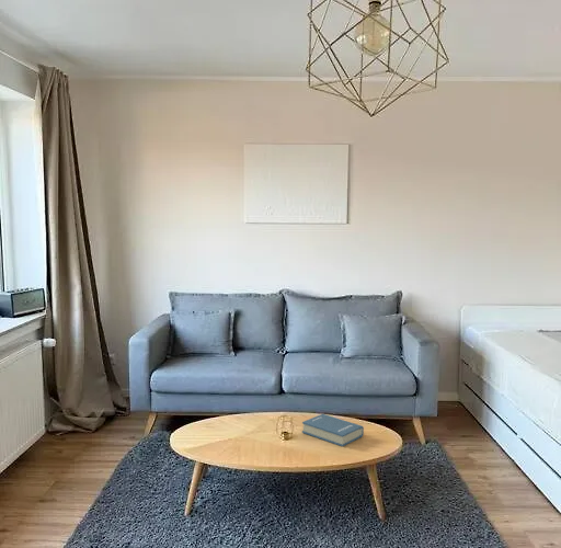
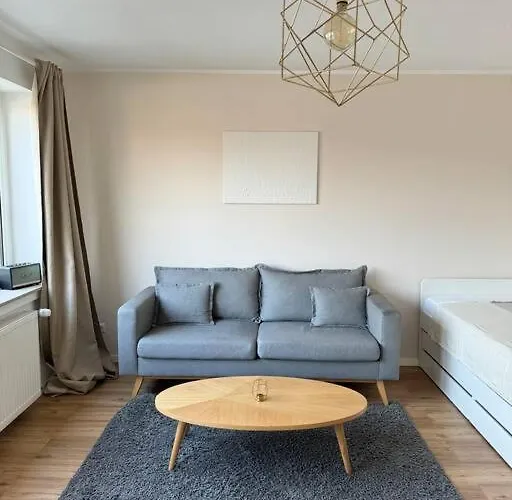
- hardback book (332, 429)
